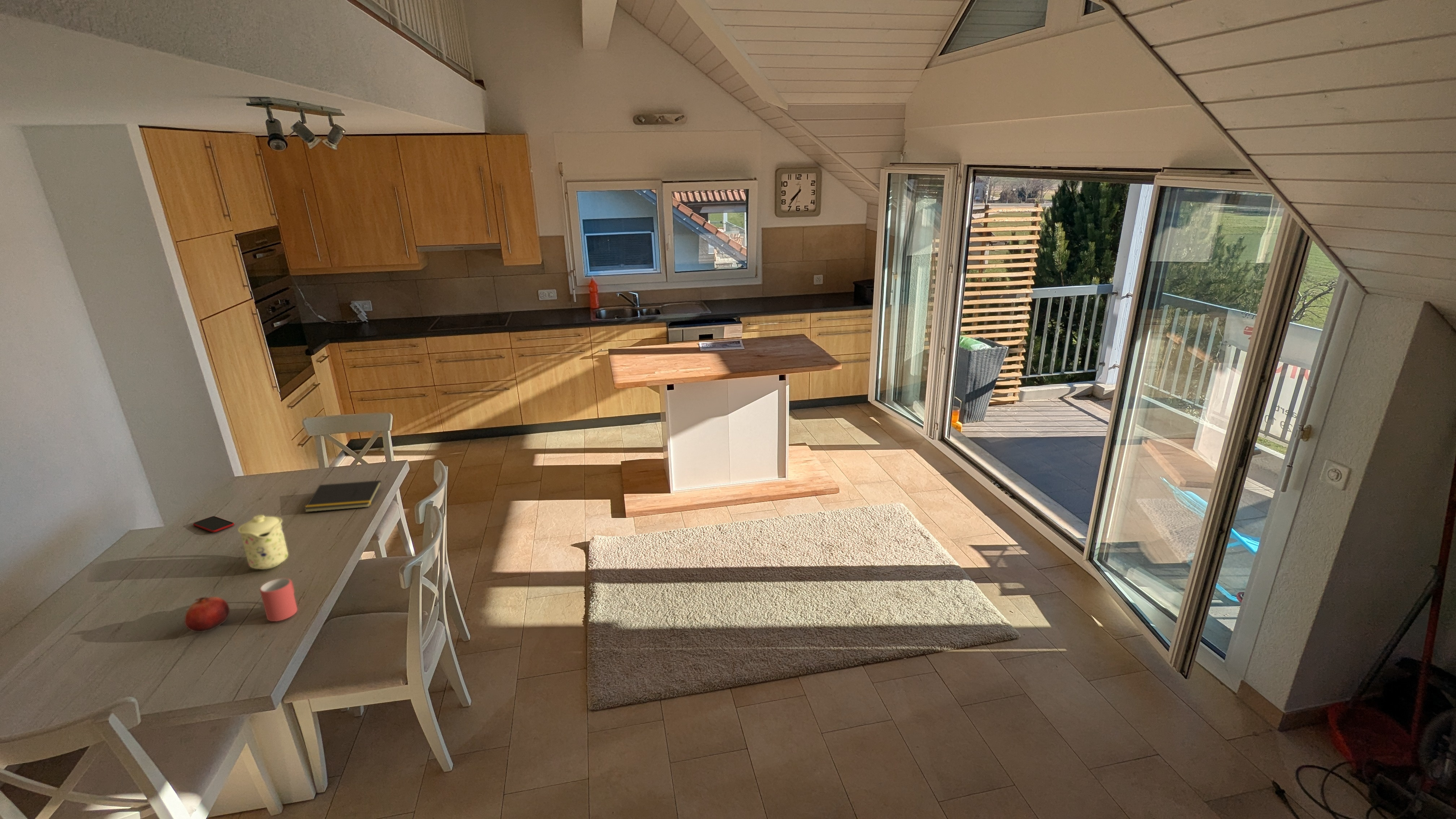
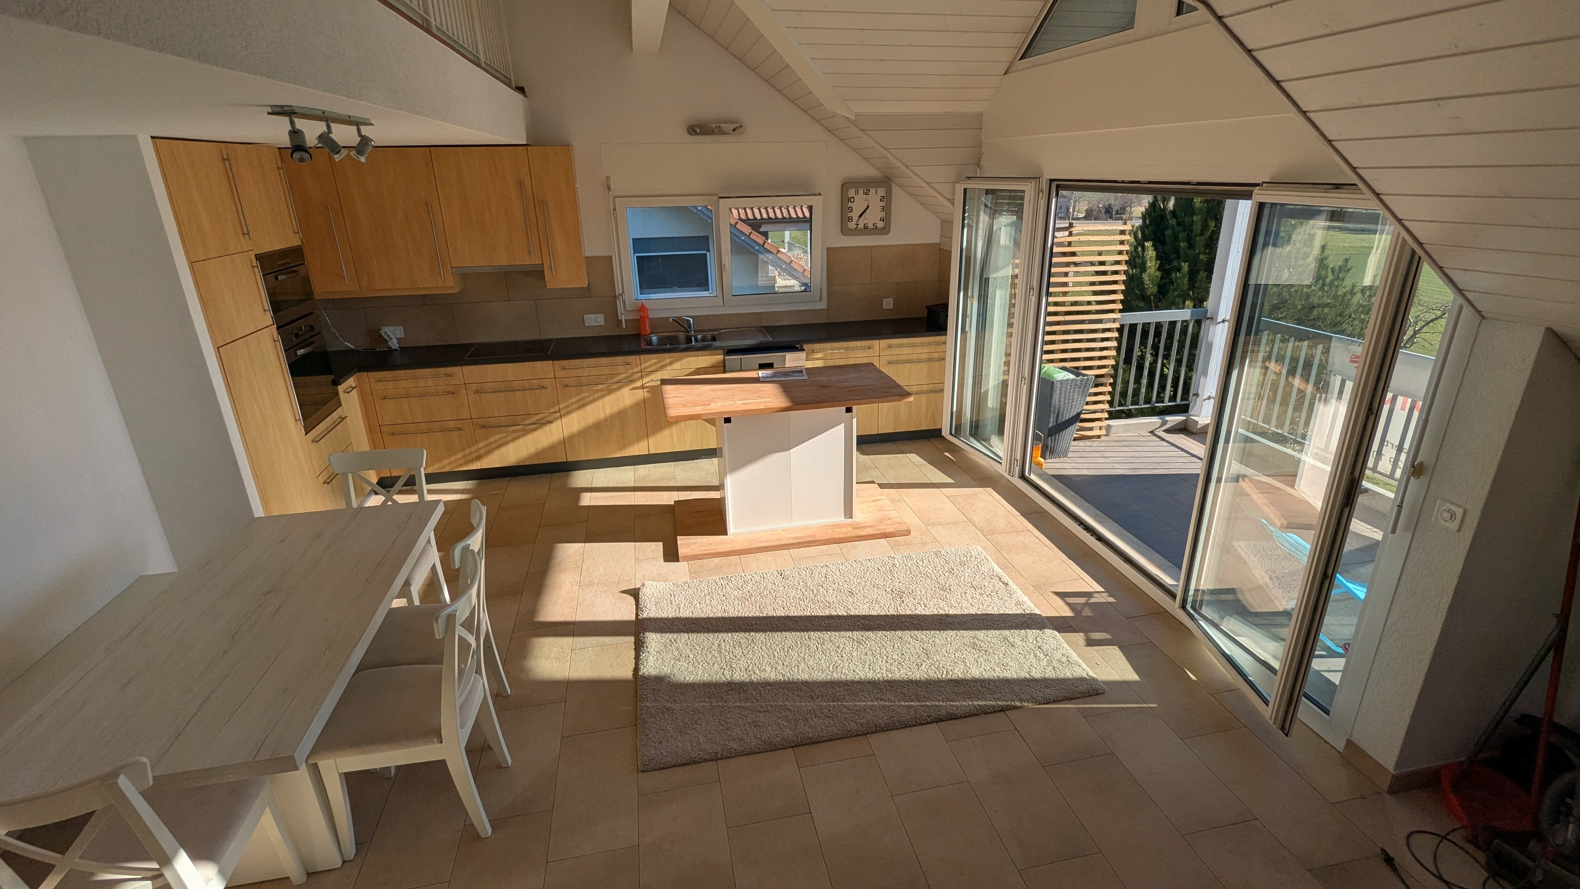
- mug (264, 540)
- notepad (344, 495)
- mug (282, 596)
- smartphone (213, 524)
- fruit (207, 613)
